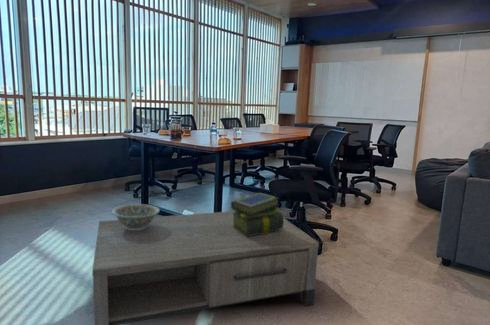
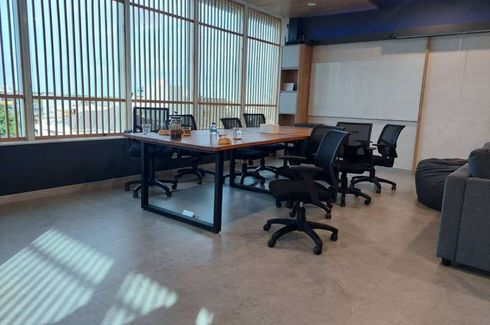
- decorative bowl (136, 218)
- coffee table (203, 261)
- stack of books (256, 213)
